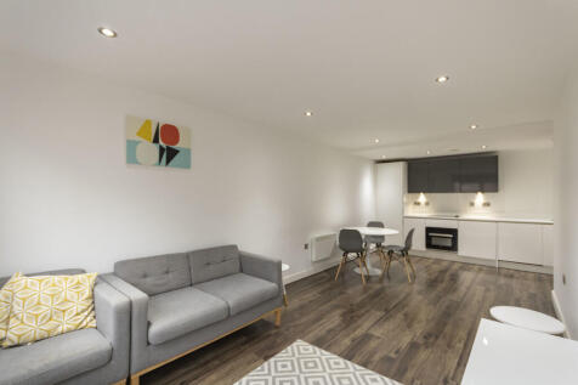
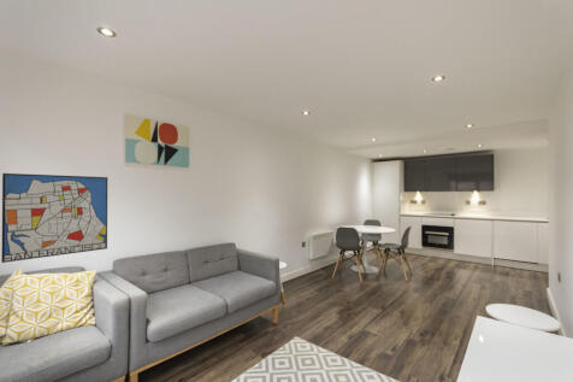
+ wall art (60, 214)
